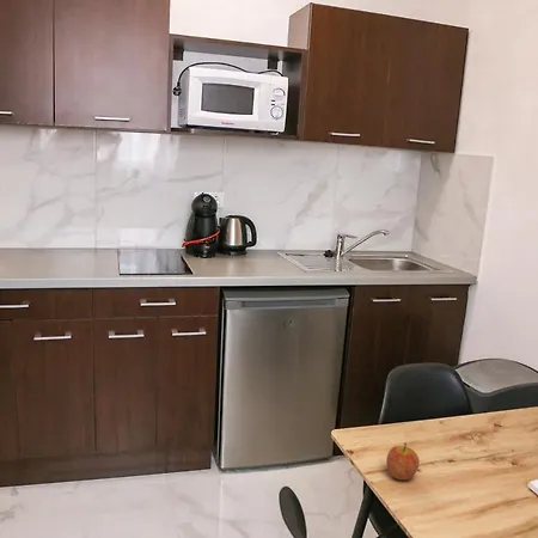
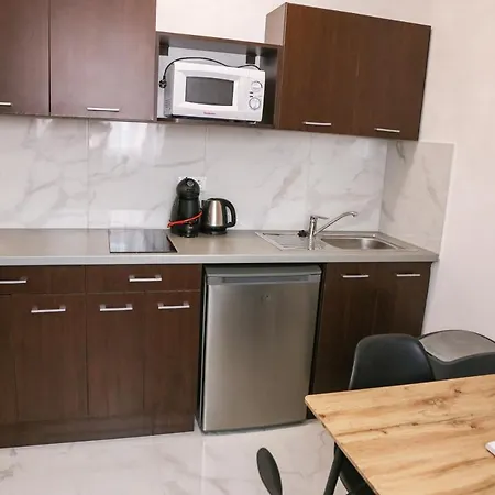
- apple (403, 459)
